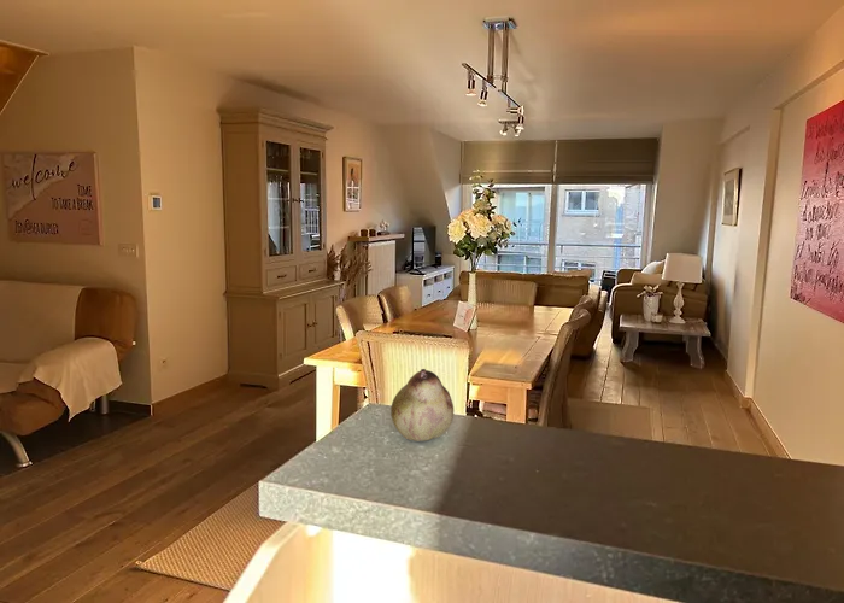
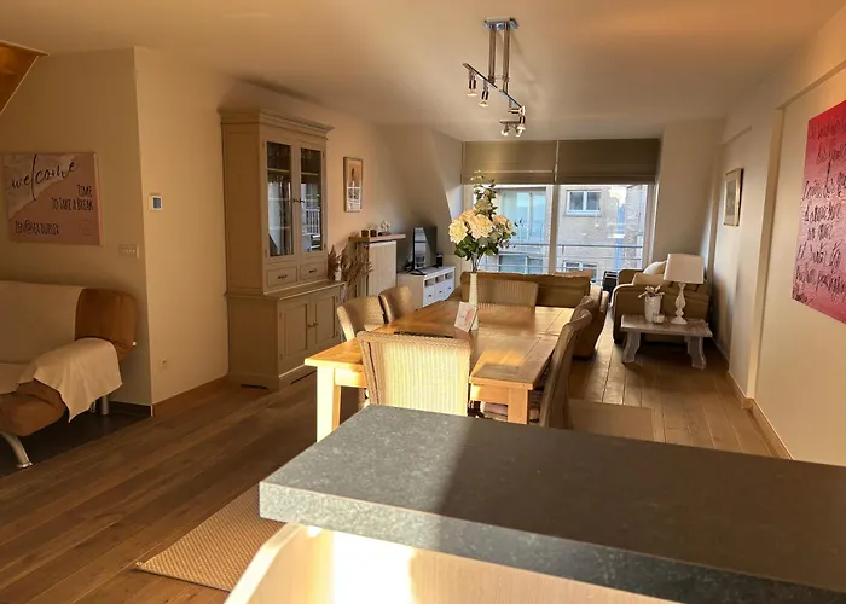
- fruit (421, 400)
